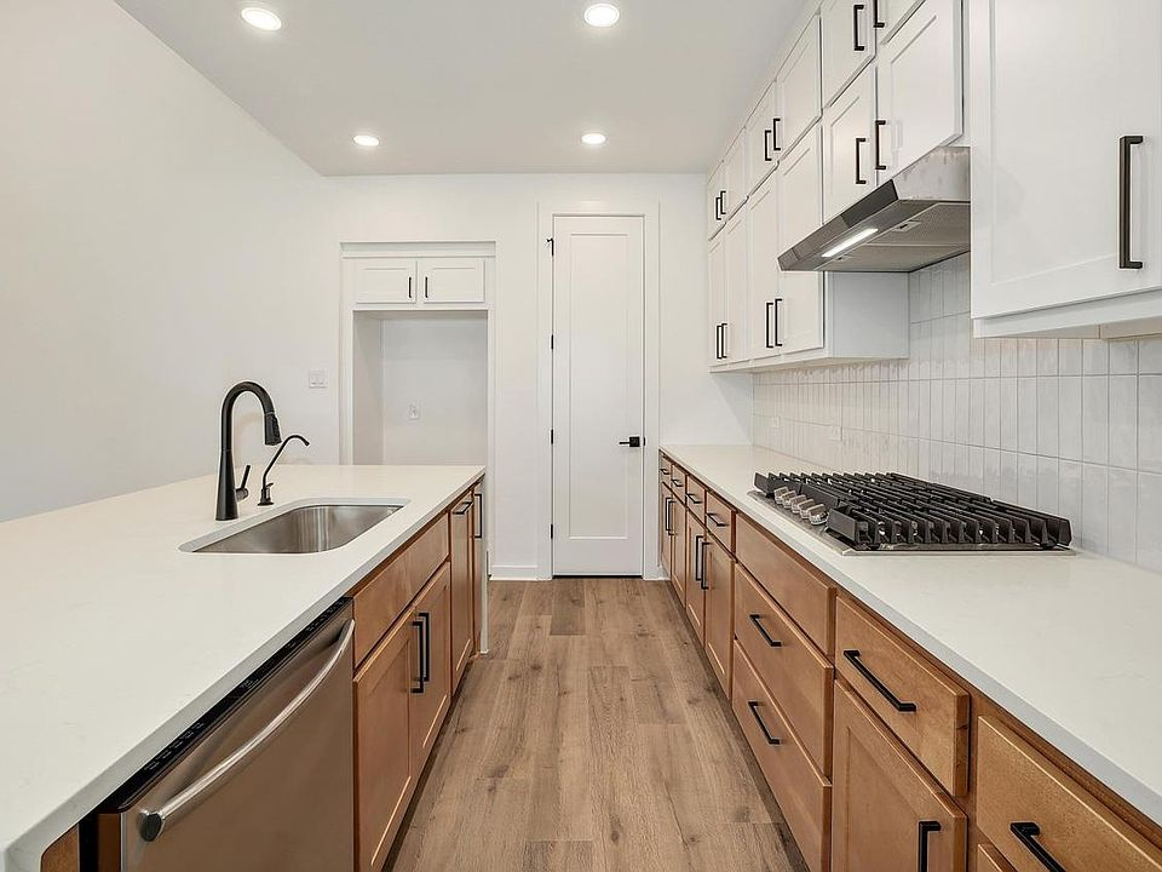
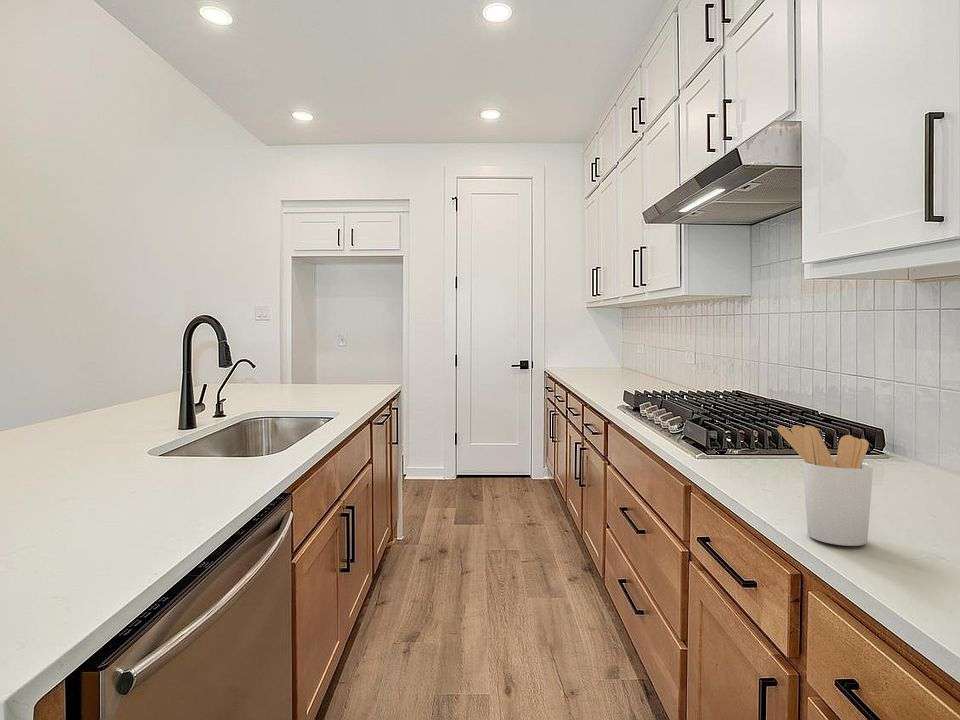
+ utensil holder (823, 479)
